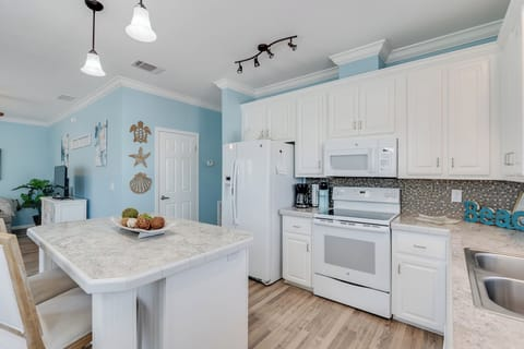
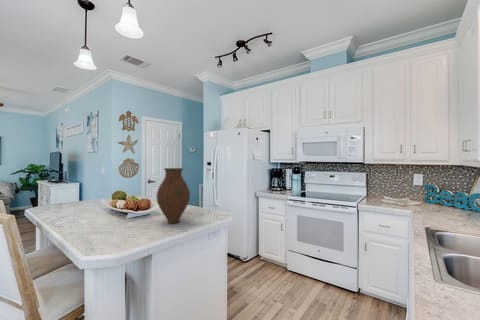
+ vase (173, 195)
